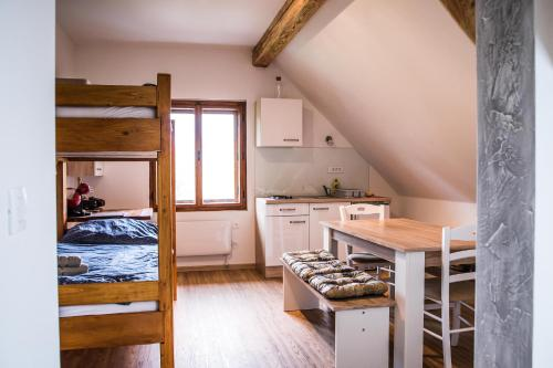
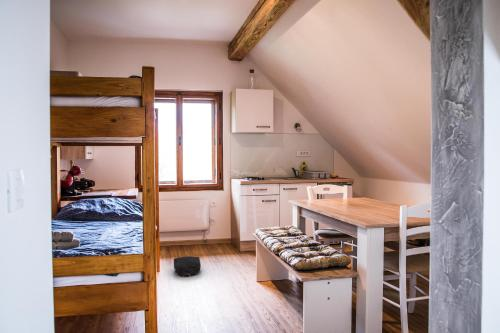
+ backpack (187, 265)
